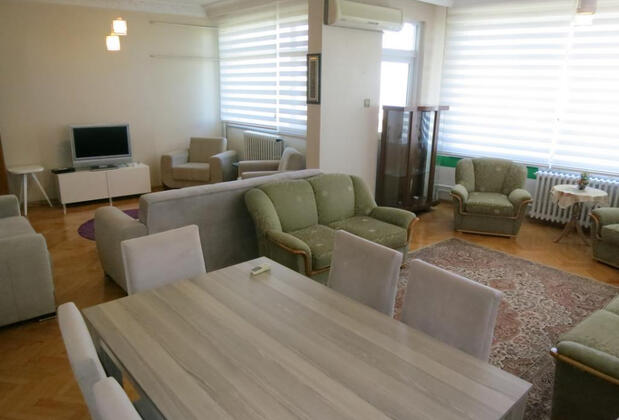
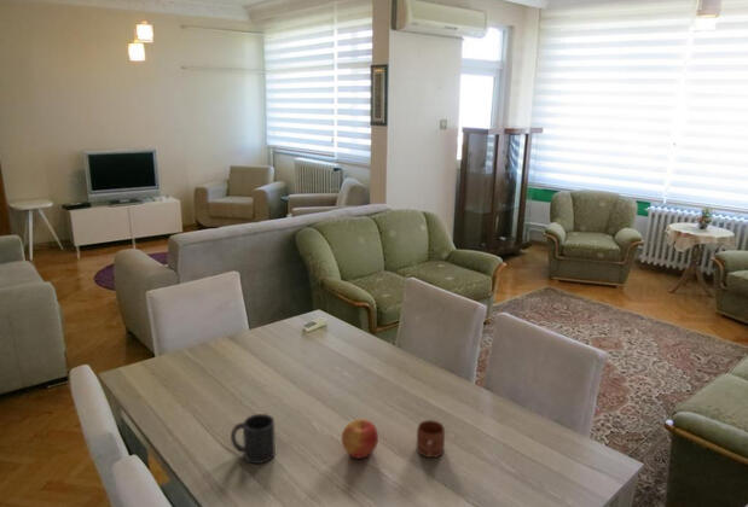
+ mug (251, 437)
+ apple (359, 436)
+ mug (429, 442)
